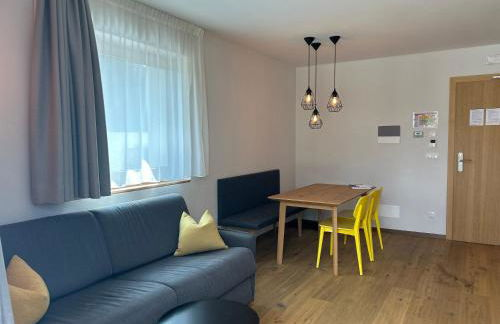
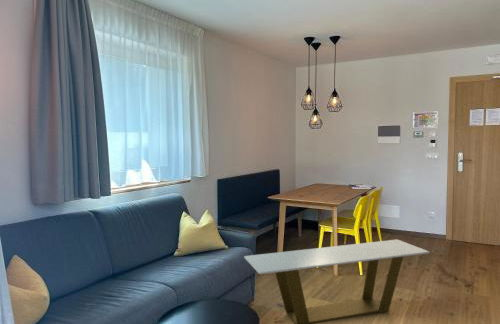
+ coffee table (337, 264)
